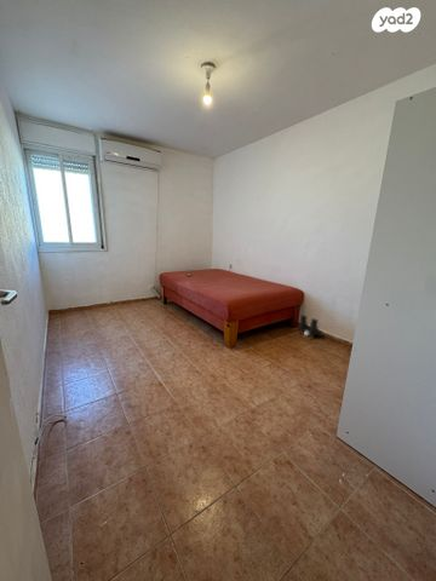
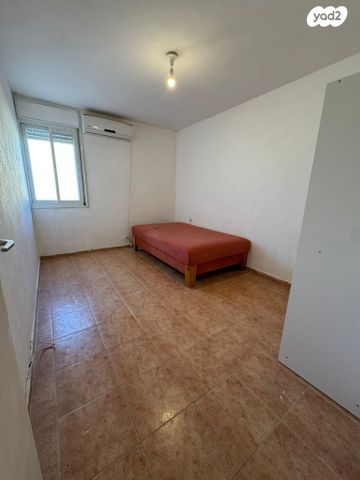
- boots (310, 324)
